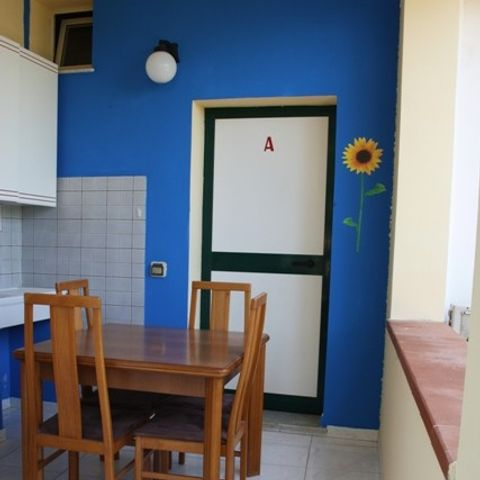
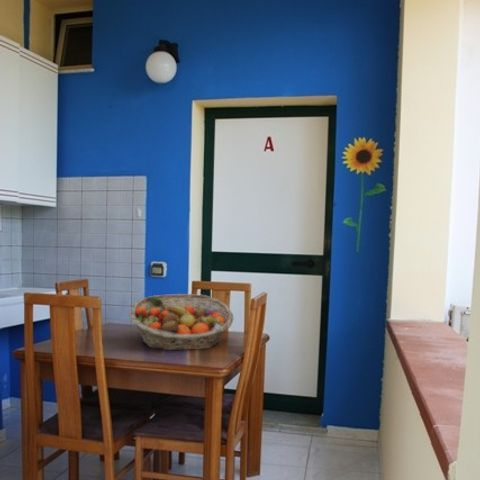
+ fruit basket (182, 321)
